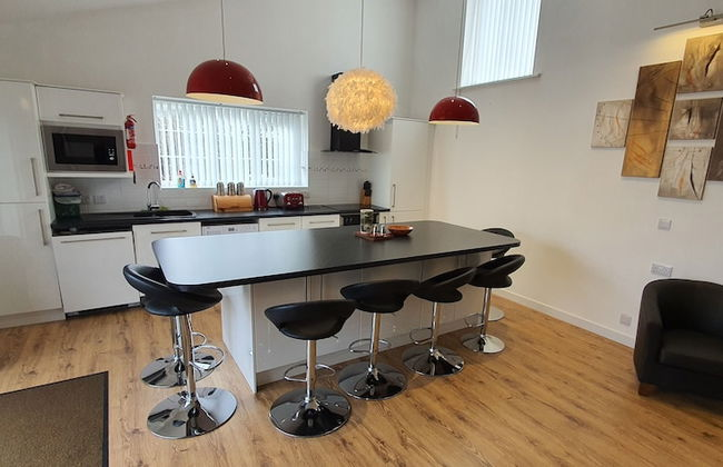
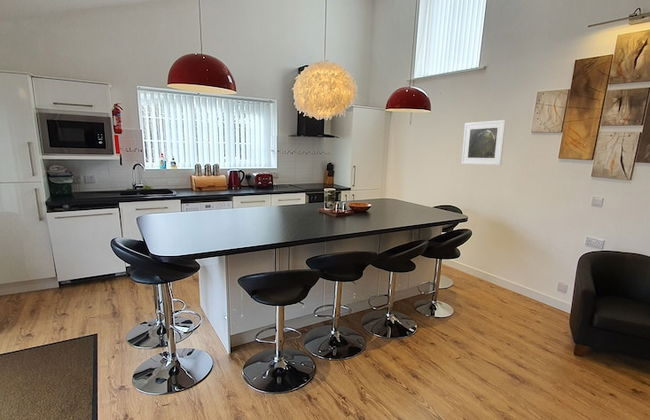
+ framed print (482, 143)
